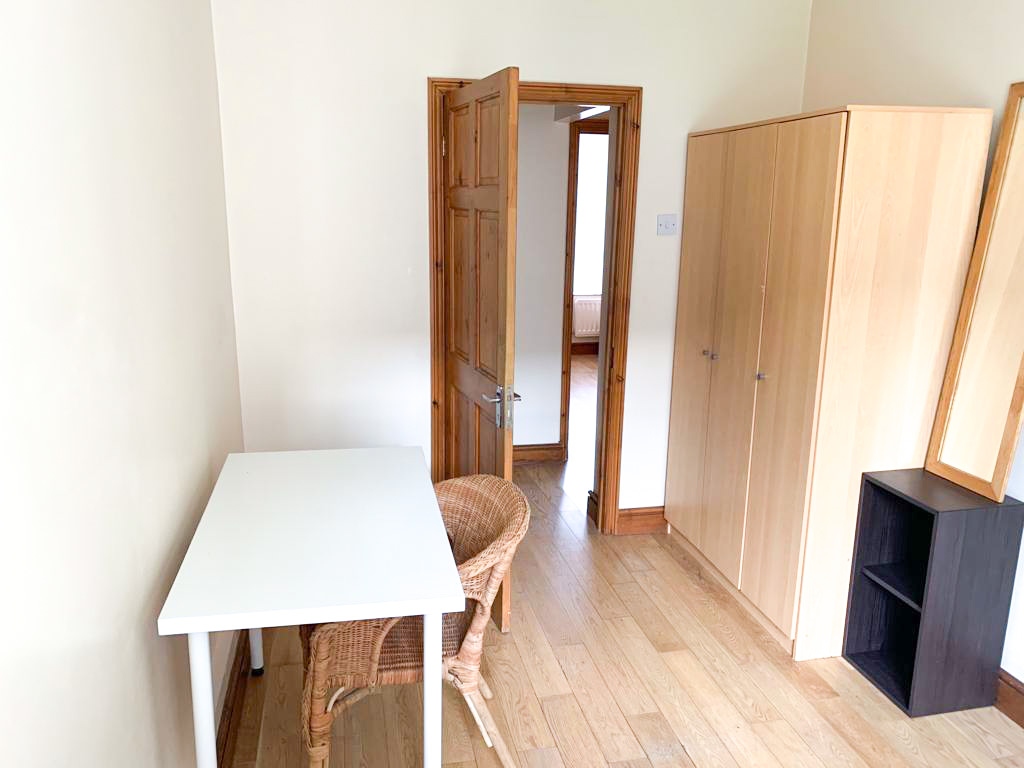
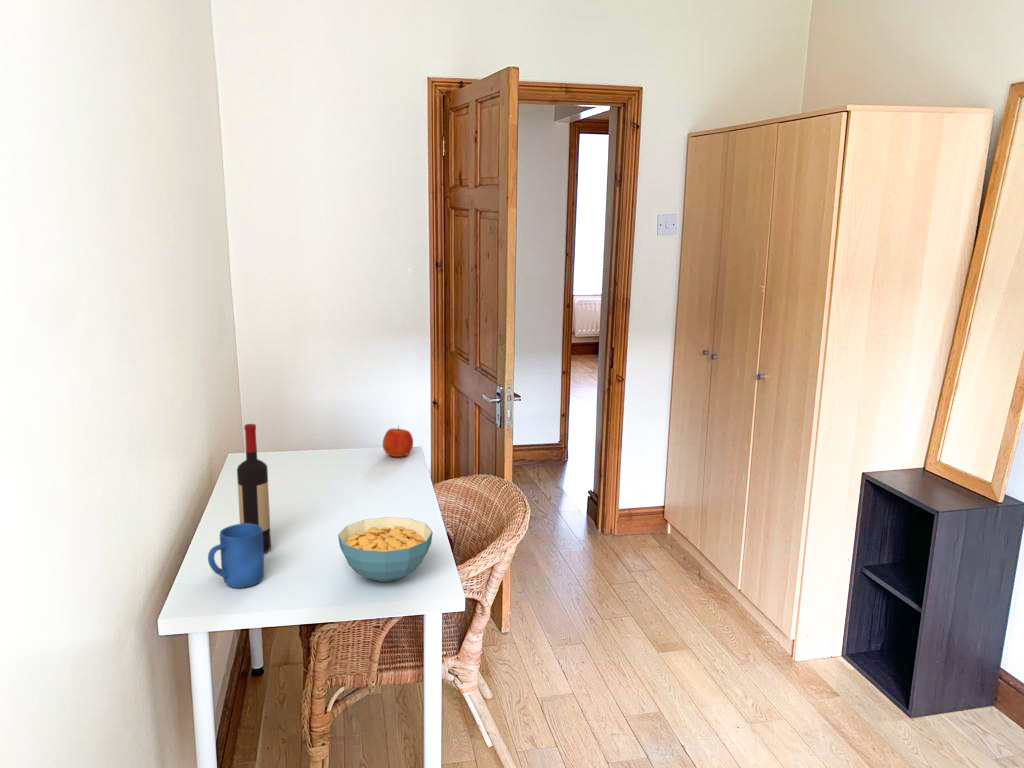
+ mug (234, 558)
+ cereal bowl (386, 554)
+ apple (398, 440)
+ wine bottle (253, 488)
